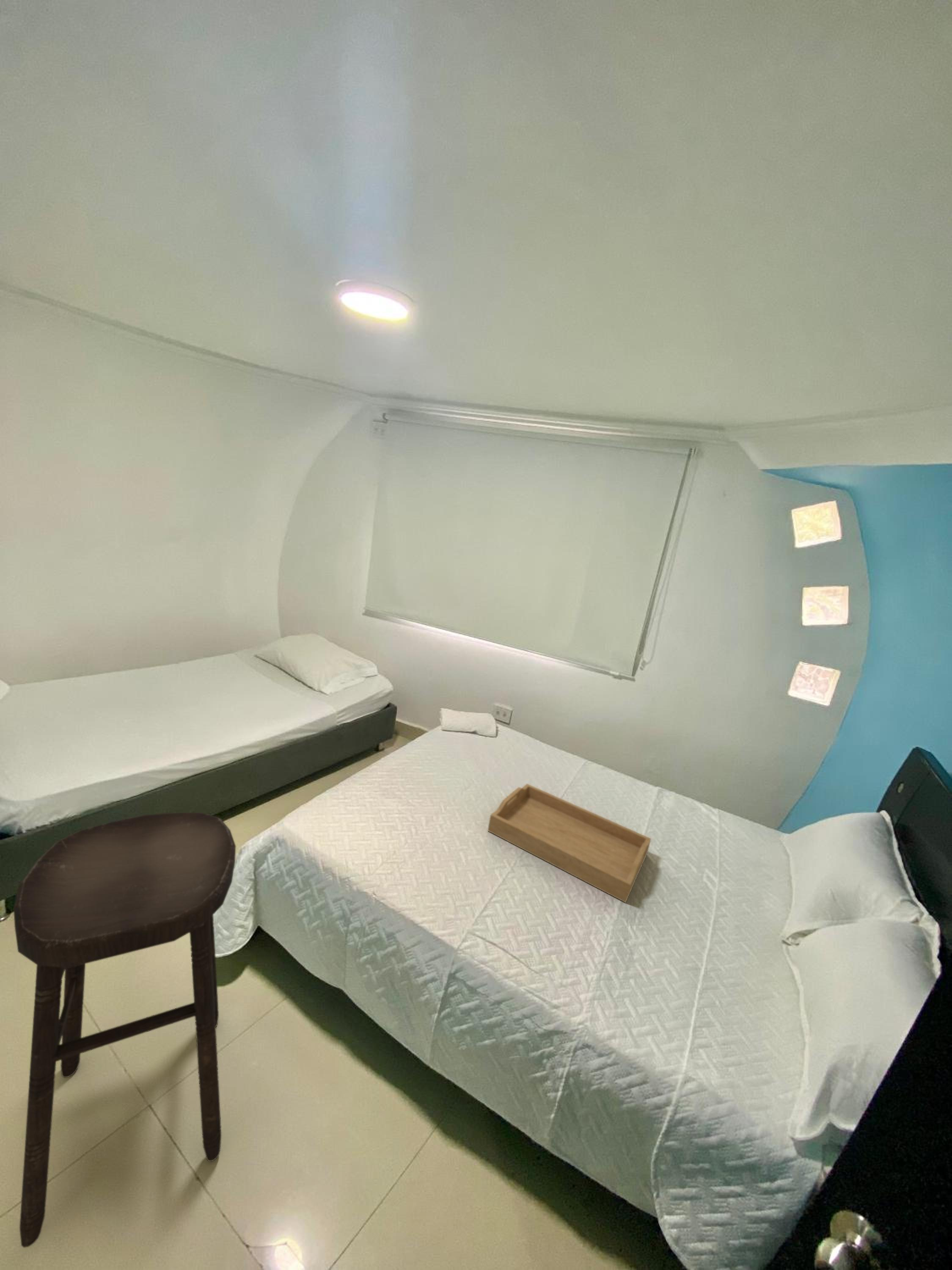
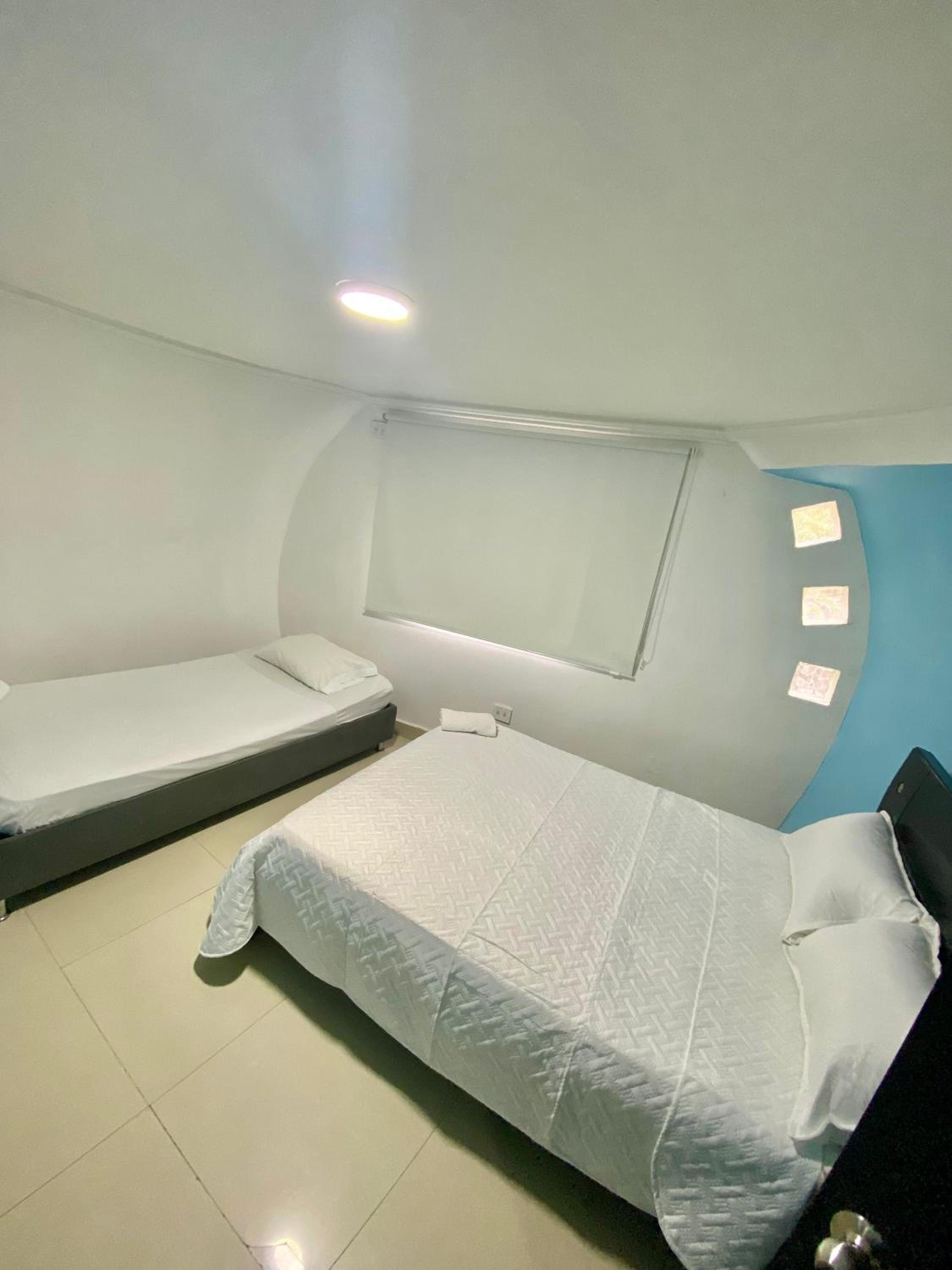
- stool (144, 1018)
- serving tray (570, 832)
